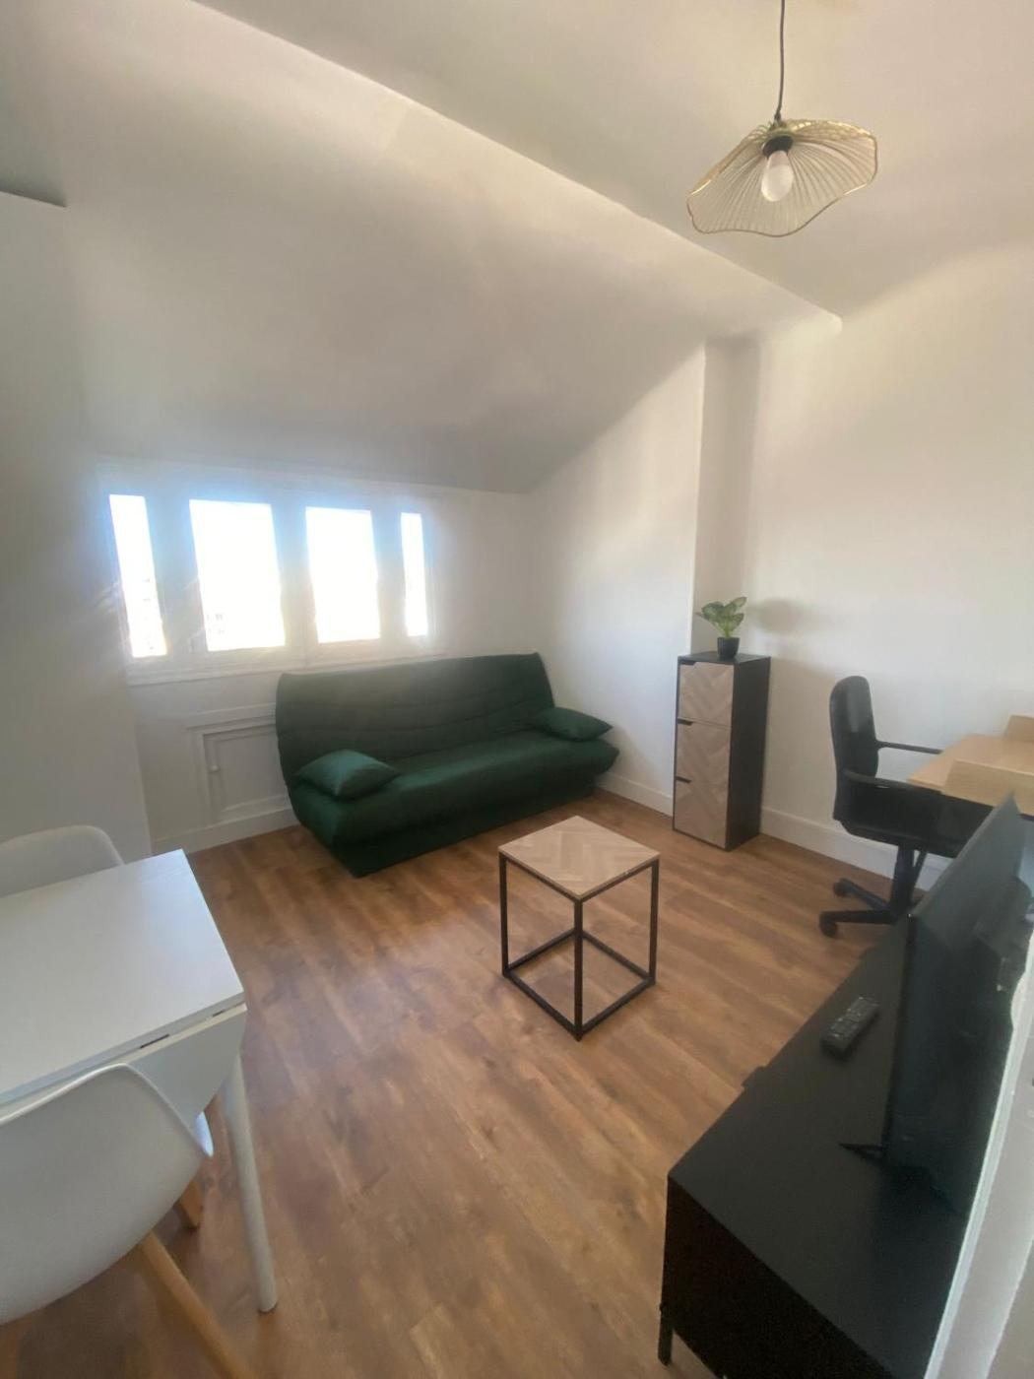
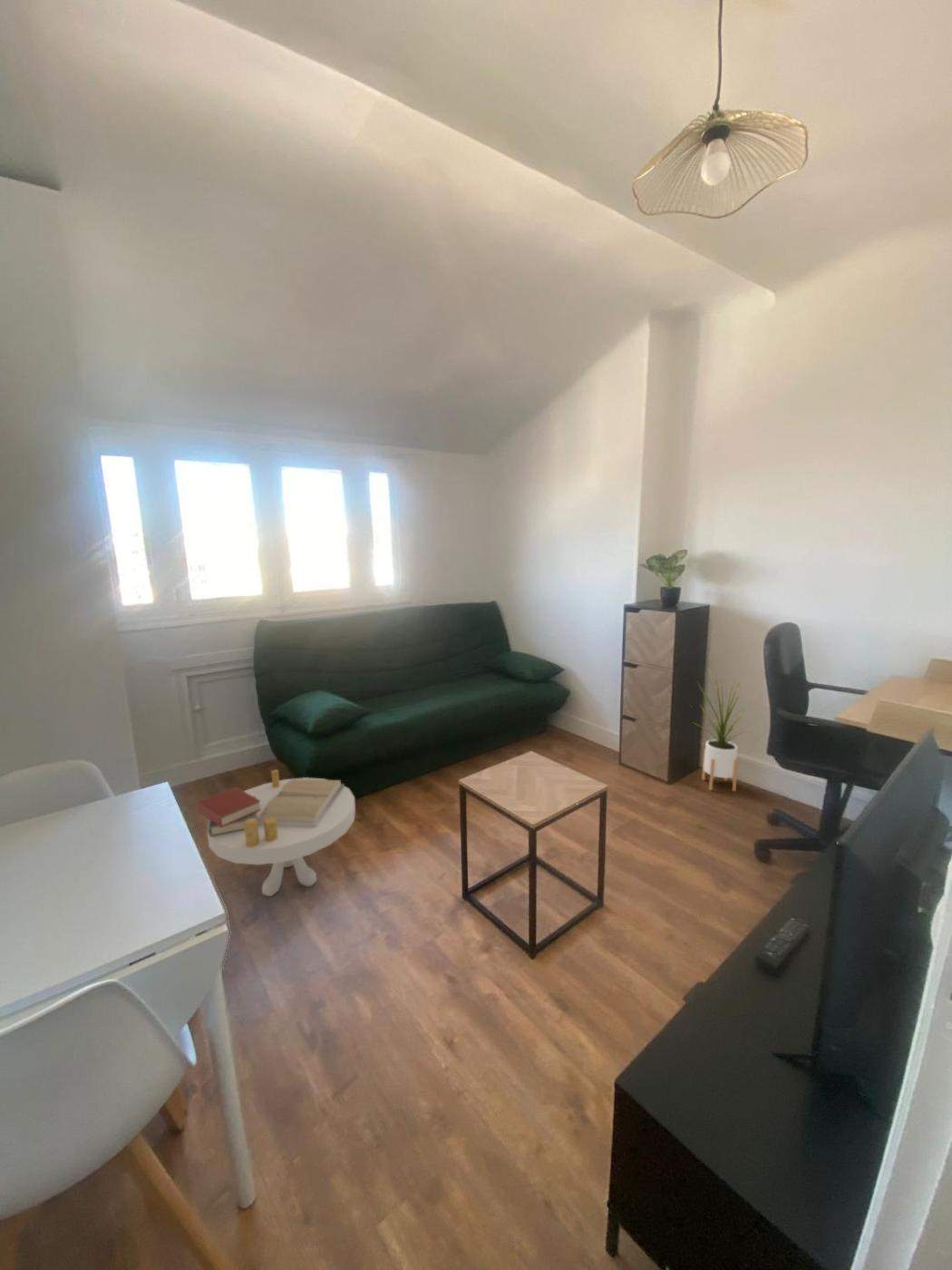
+ side table (284, 834)
+ house plant (724, 731)
